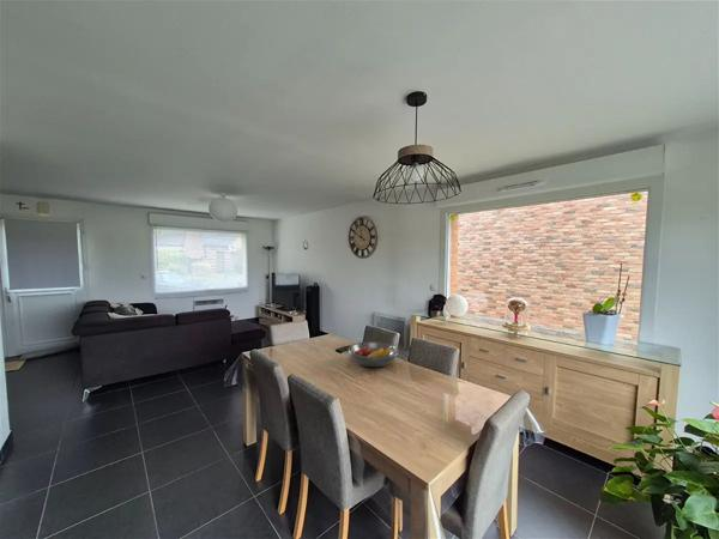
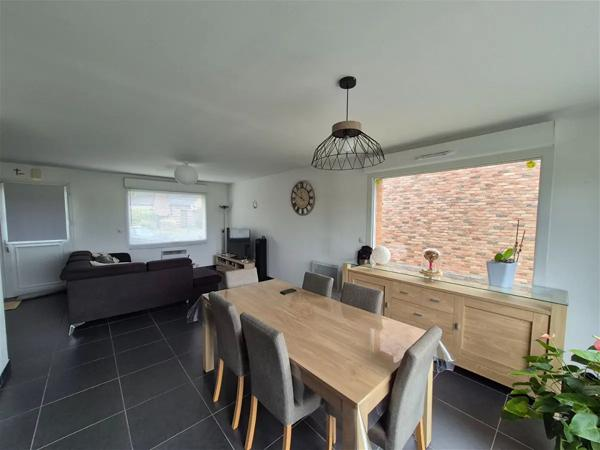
- fruit bowl (373, 353)
